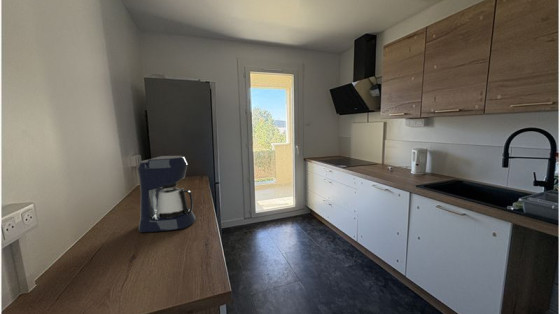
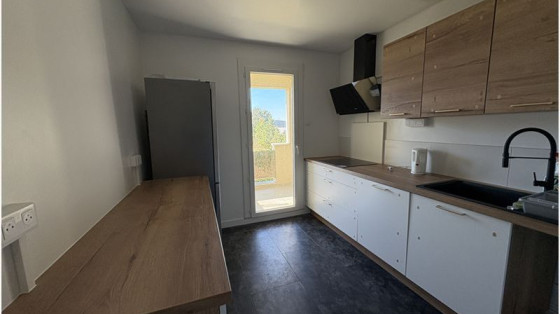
- coffee maker (165, 190)
